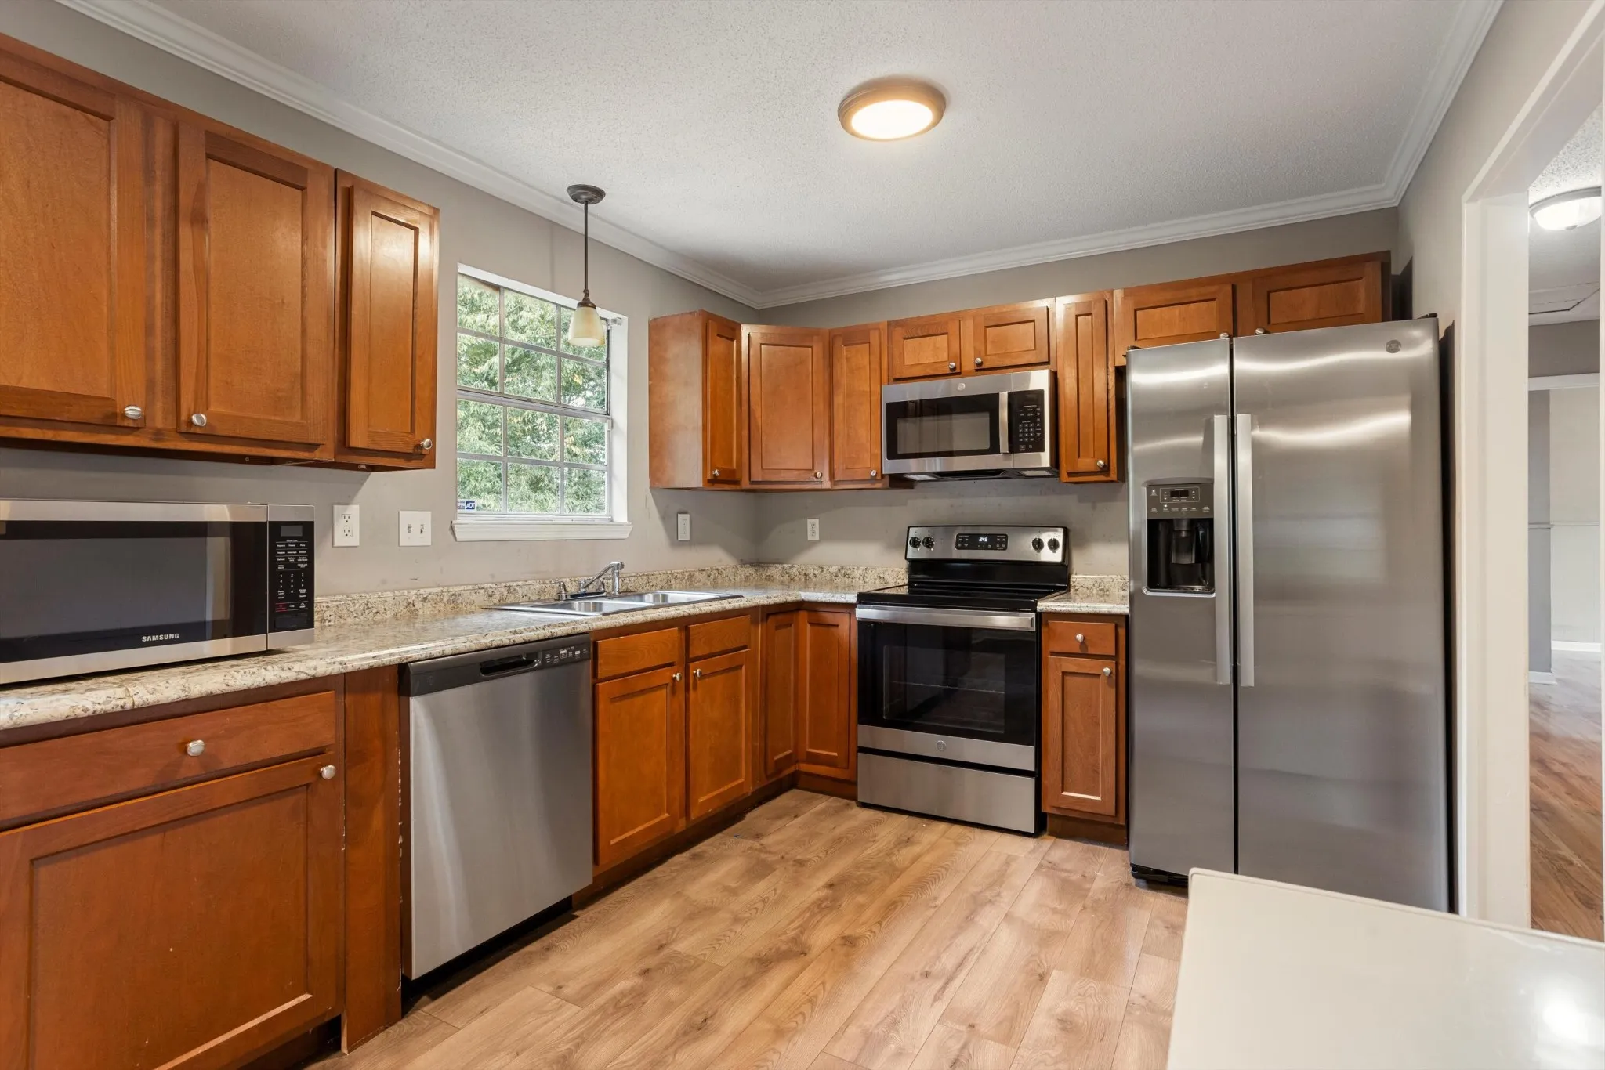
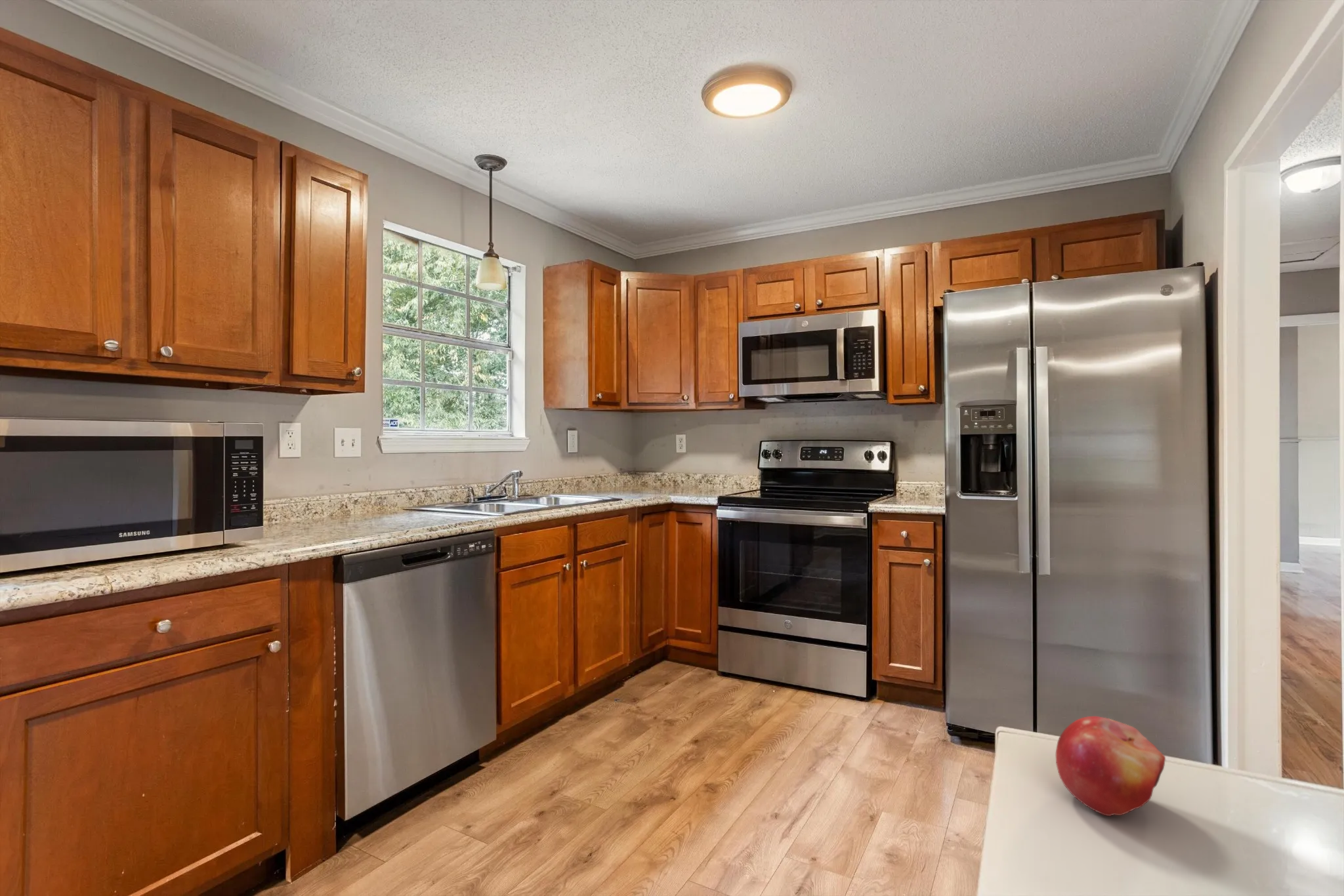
+ fruit (1110, 761)
